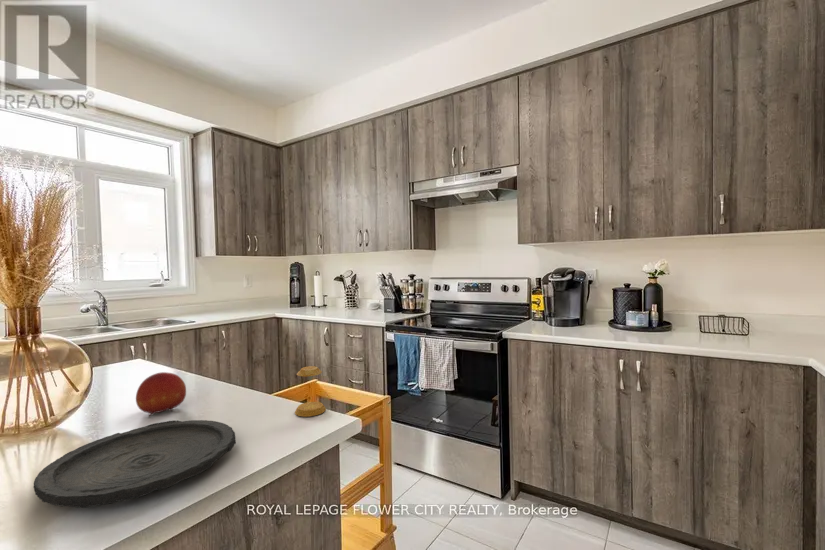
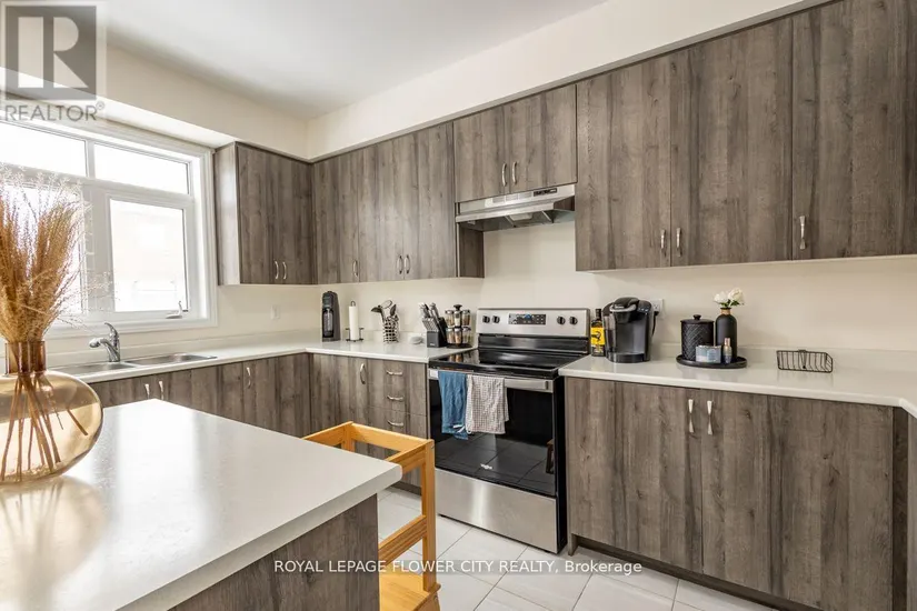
- fruit (161, 391)
- plate (147, 456)
- salt shaker (309, 402)
